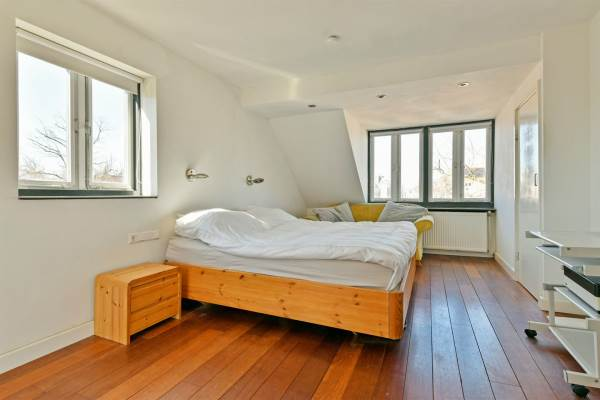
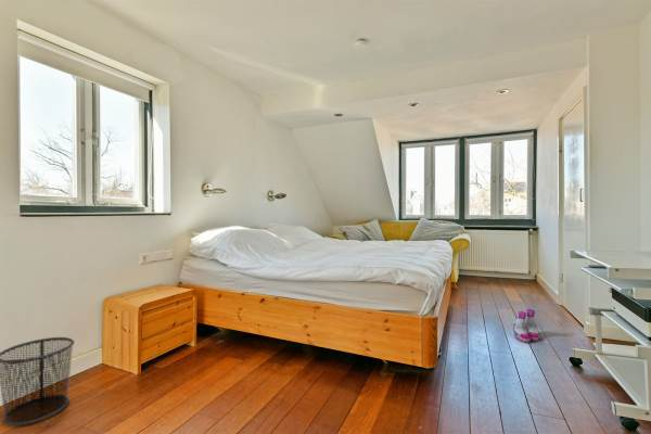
+ waste bin (36, 379)
+ boots (526, 323)
